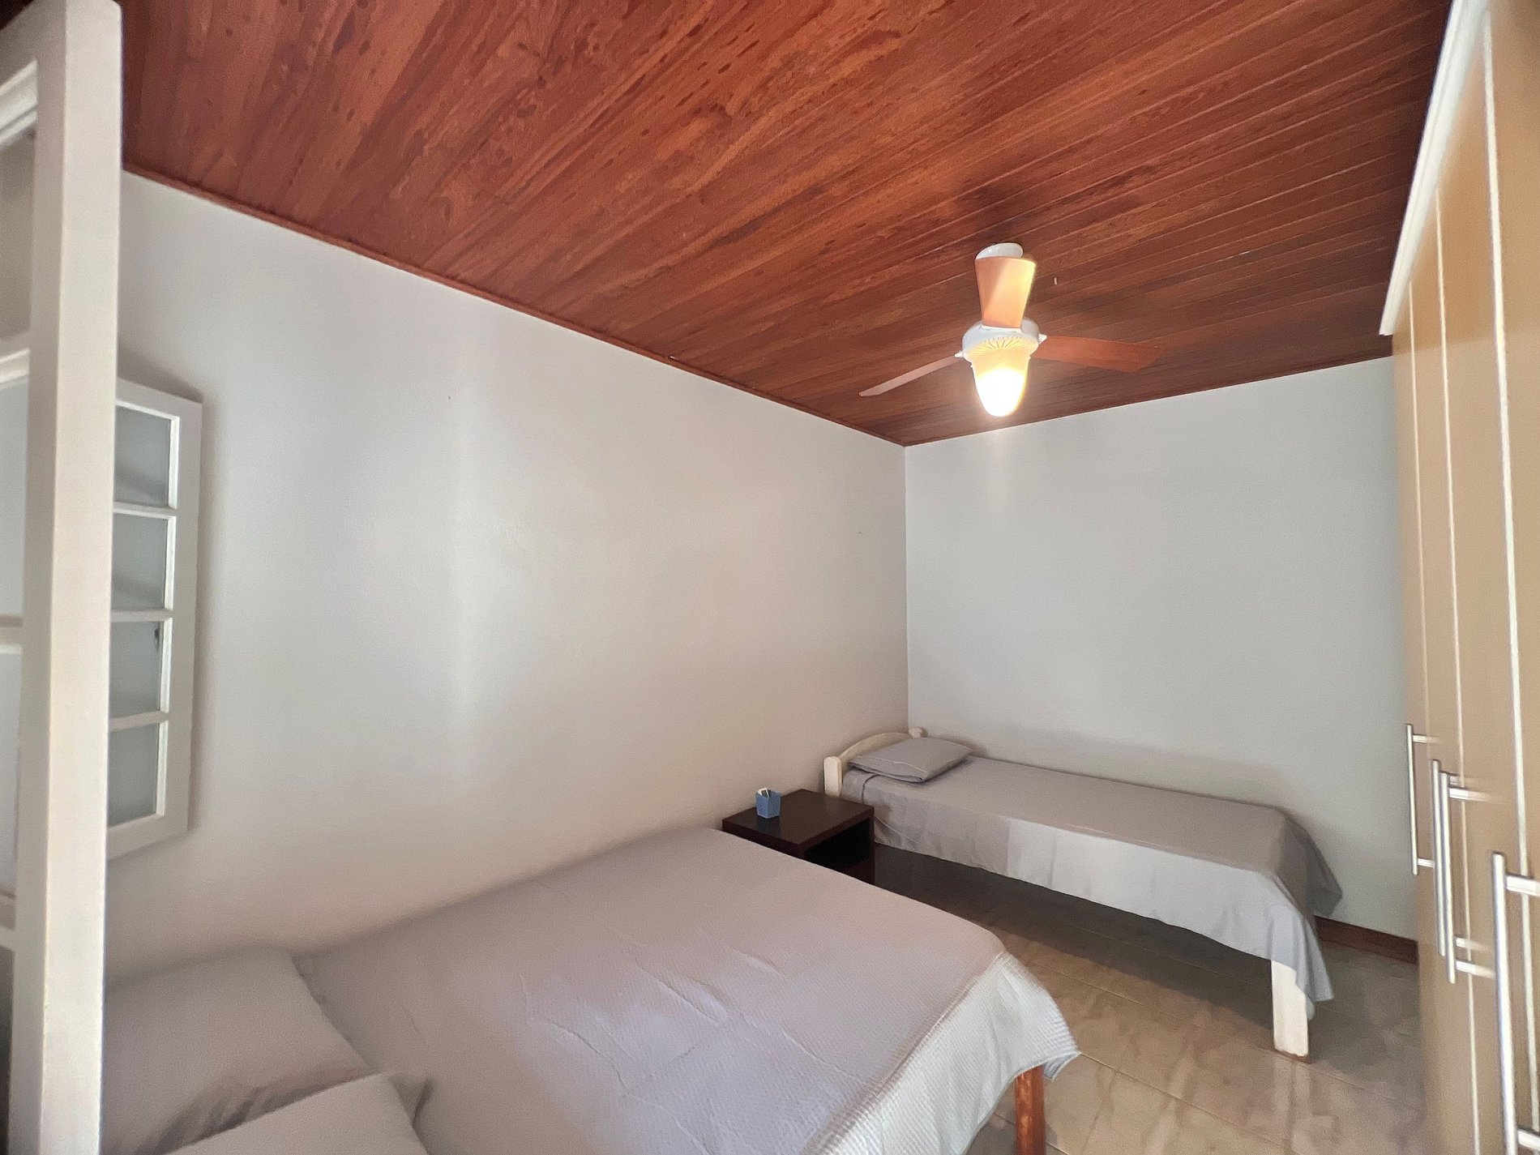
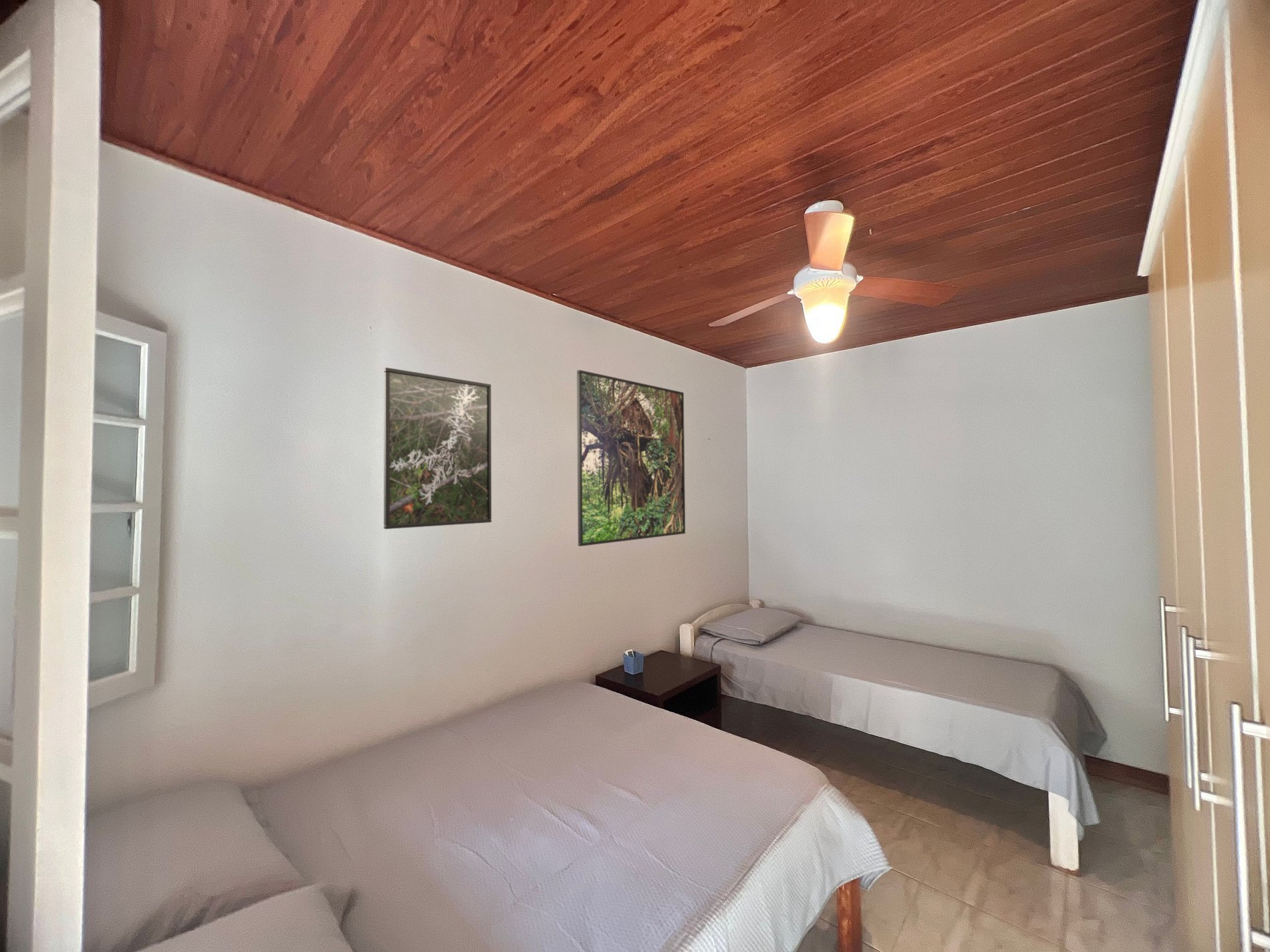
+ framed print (441, 450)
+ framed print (636, 460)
